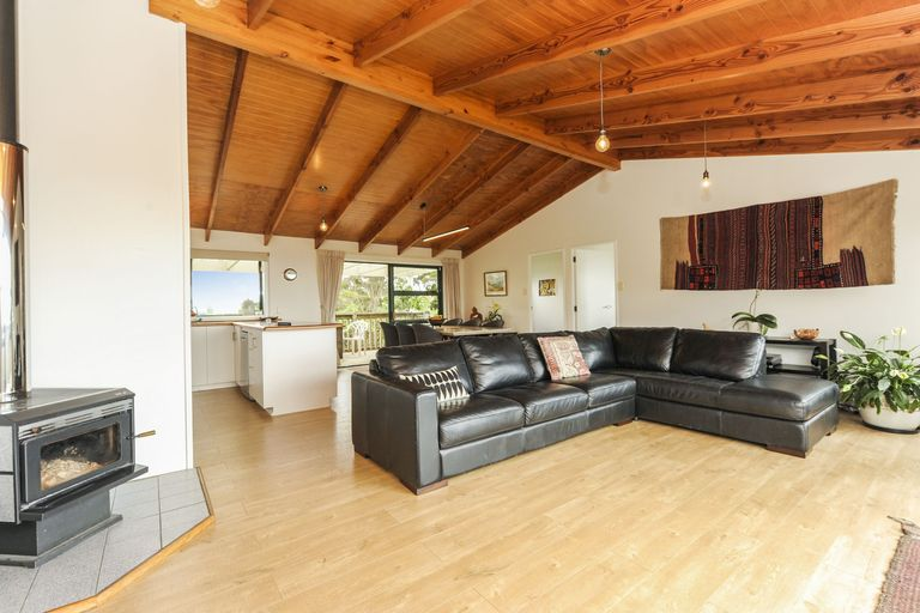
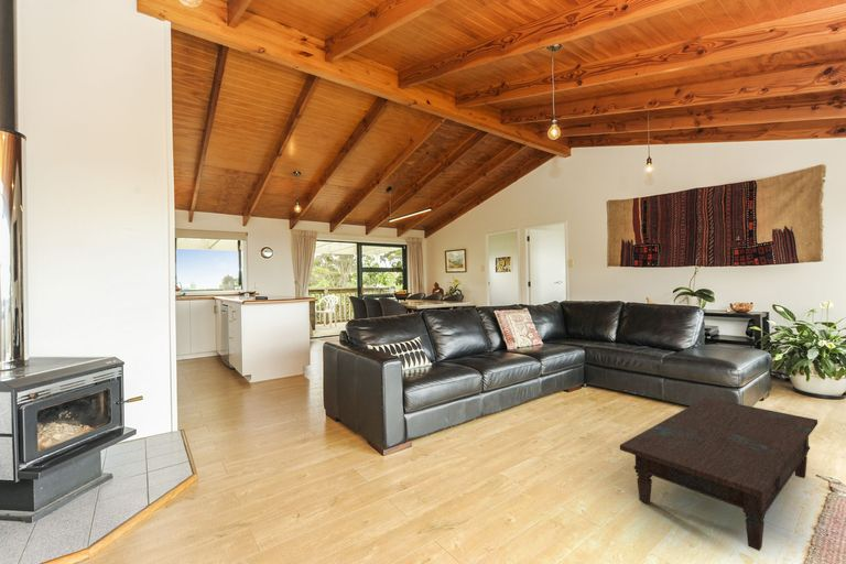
+ coffee table (726, 459)
